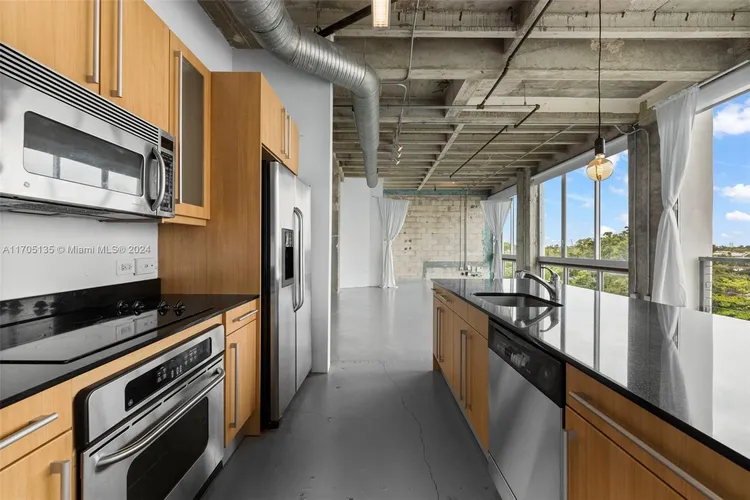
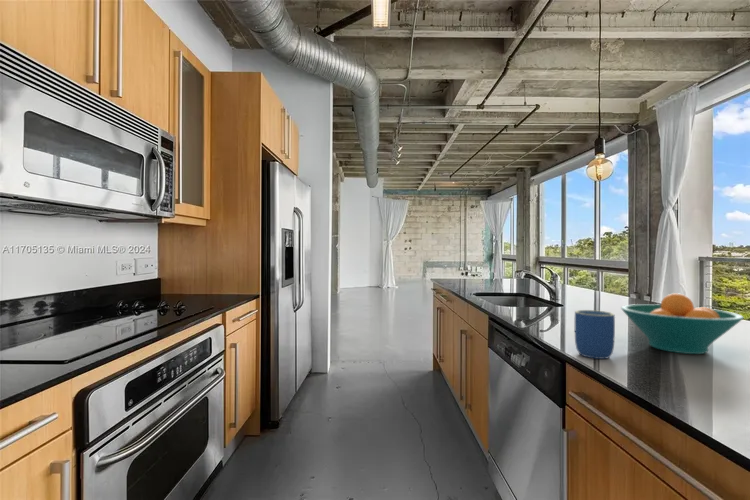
+ fruit bowl (677, 321)
+ mug (595, 333)
